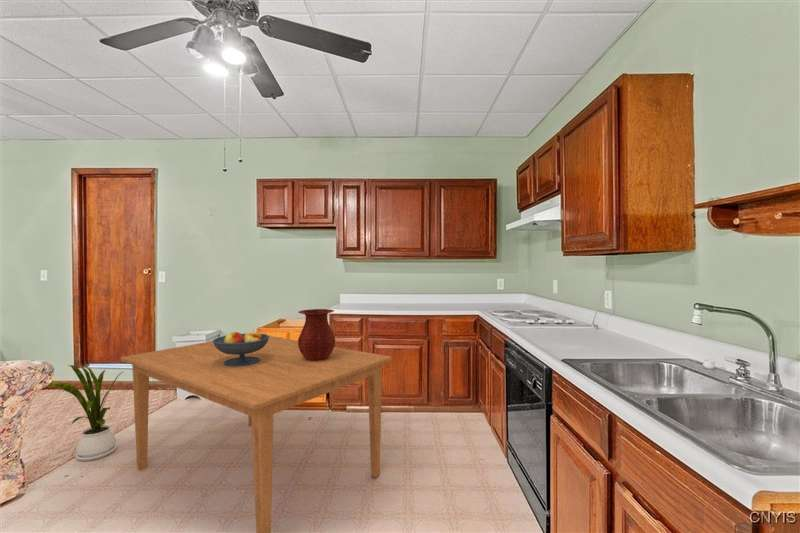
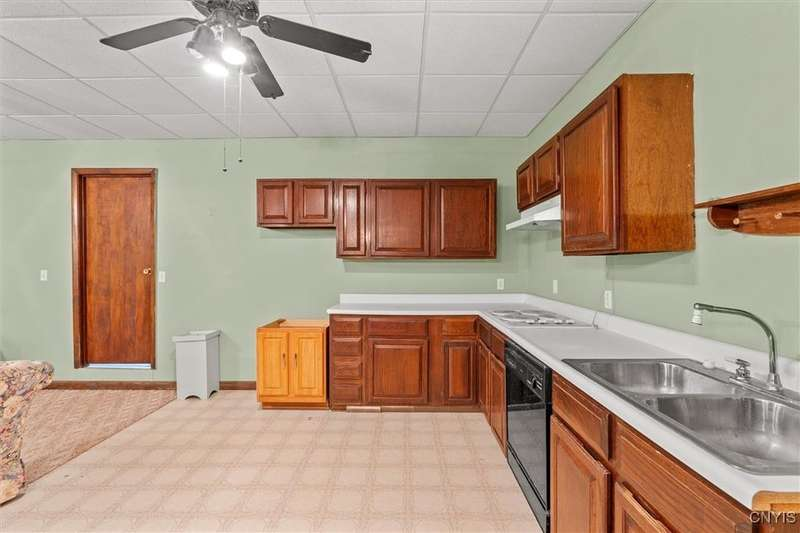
- fruit bowl (241, 345)
- house plant (91, 406)
- vase (316, 334)
- dining table (255, 414)
